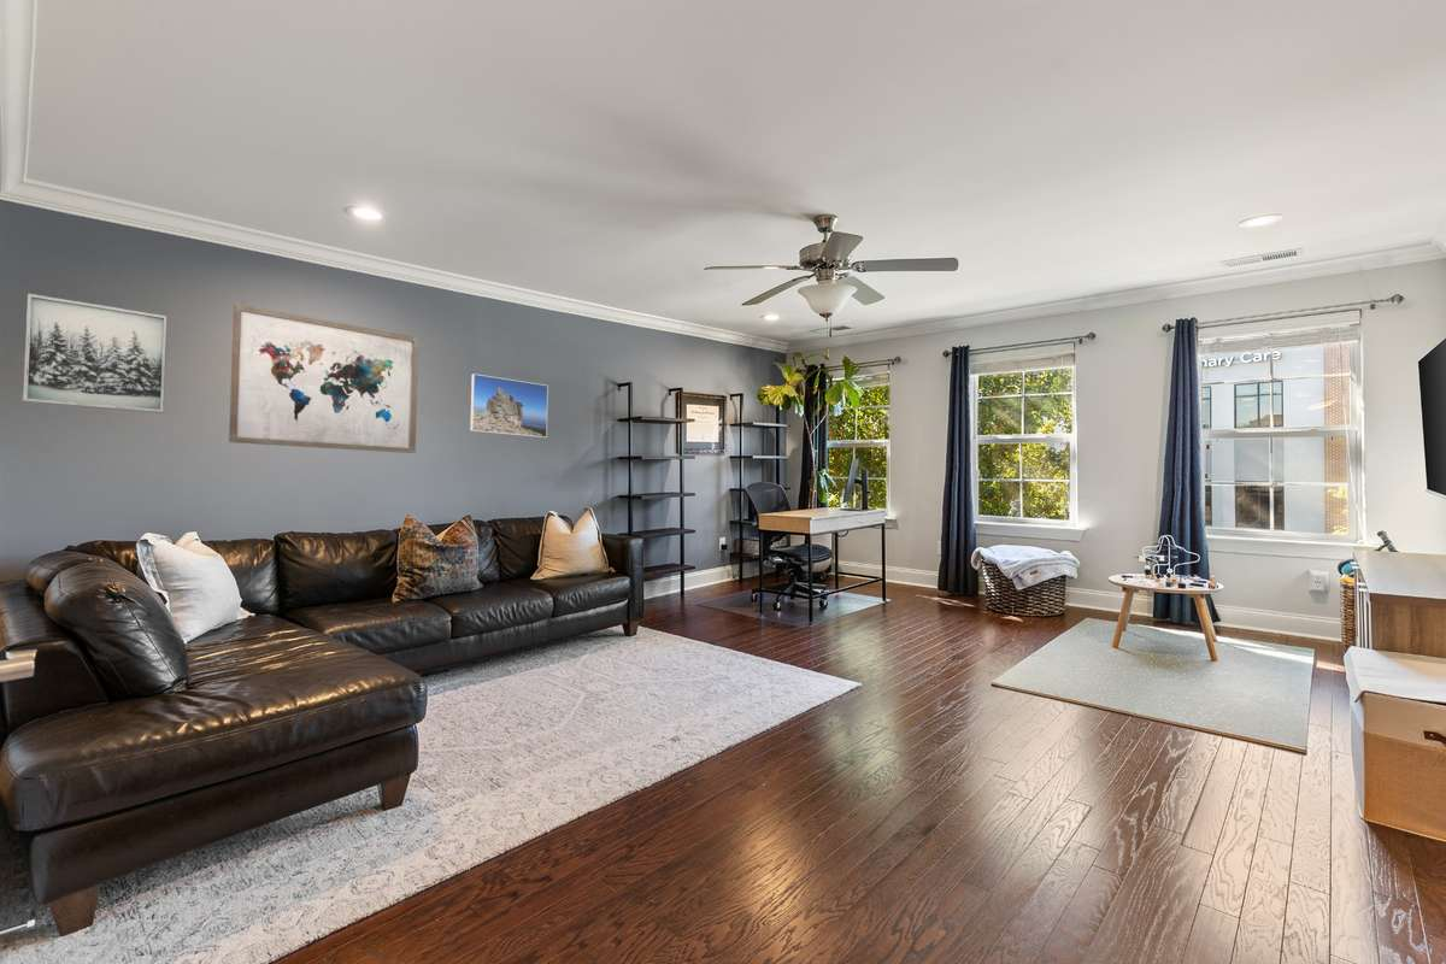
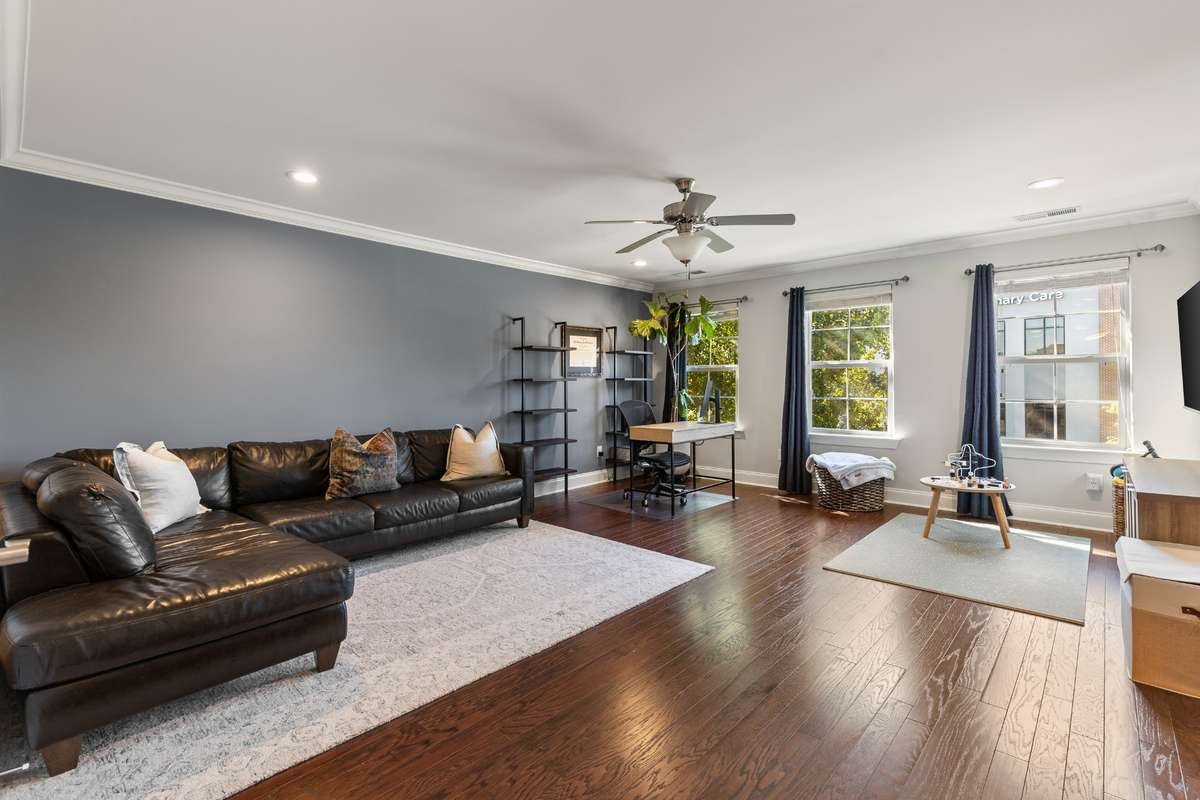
- wall art (331, 384)
- wall art (99, 355)
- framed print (510, 406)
